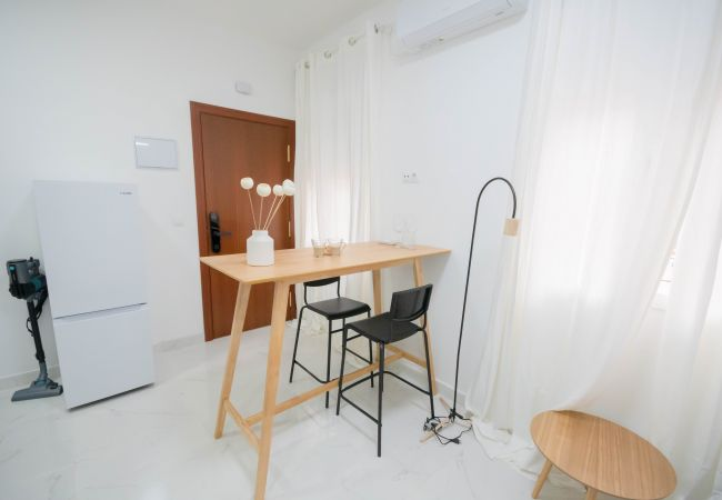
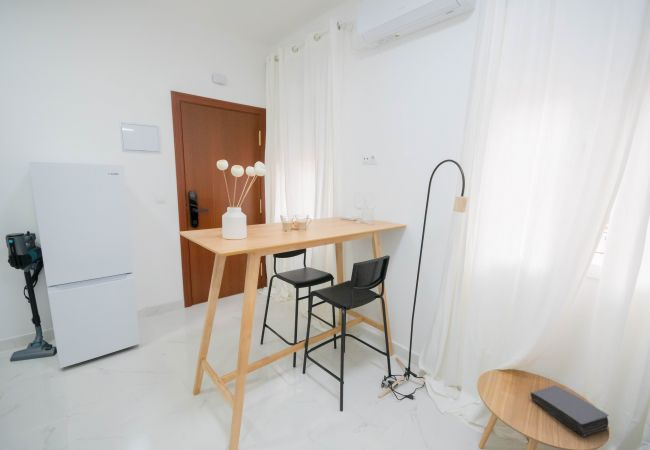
+ book (567, 406)
